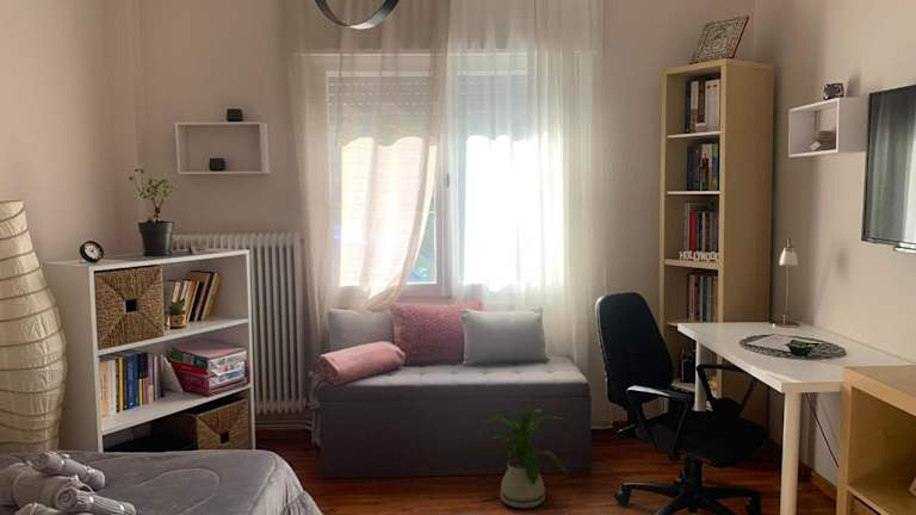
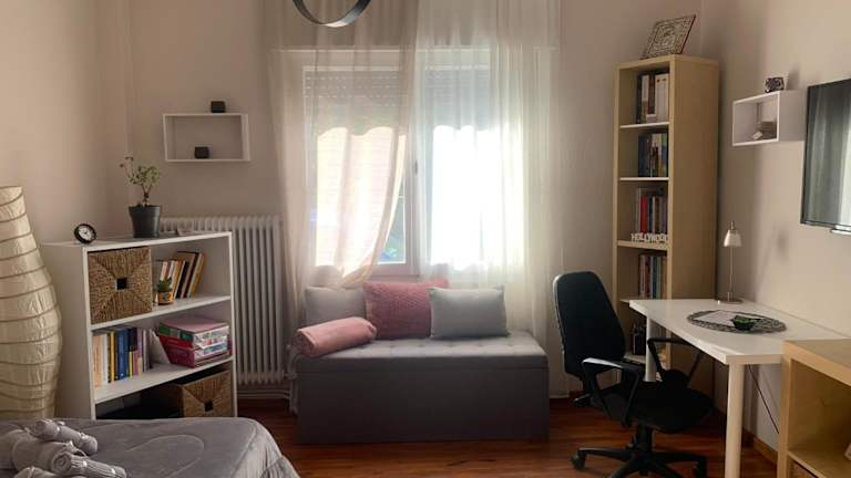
- house plant (524, 448)
